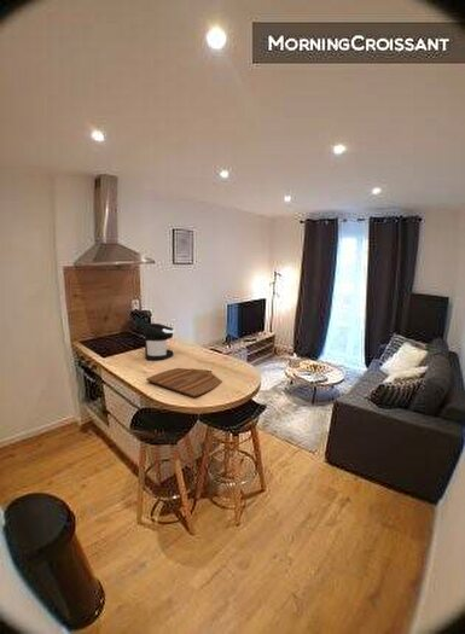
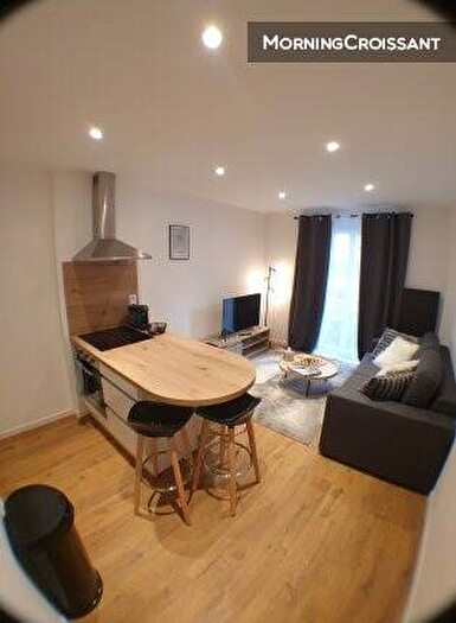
- cutting board (190, 377)
- coffee maker (159, 339)
